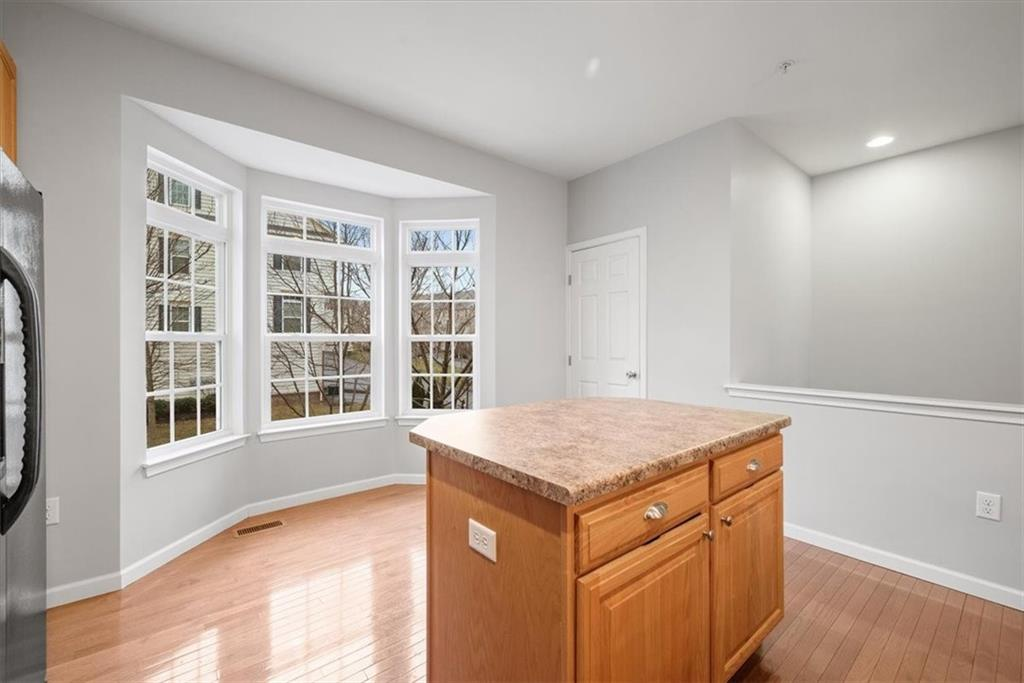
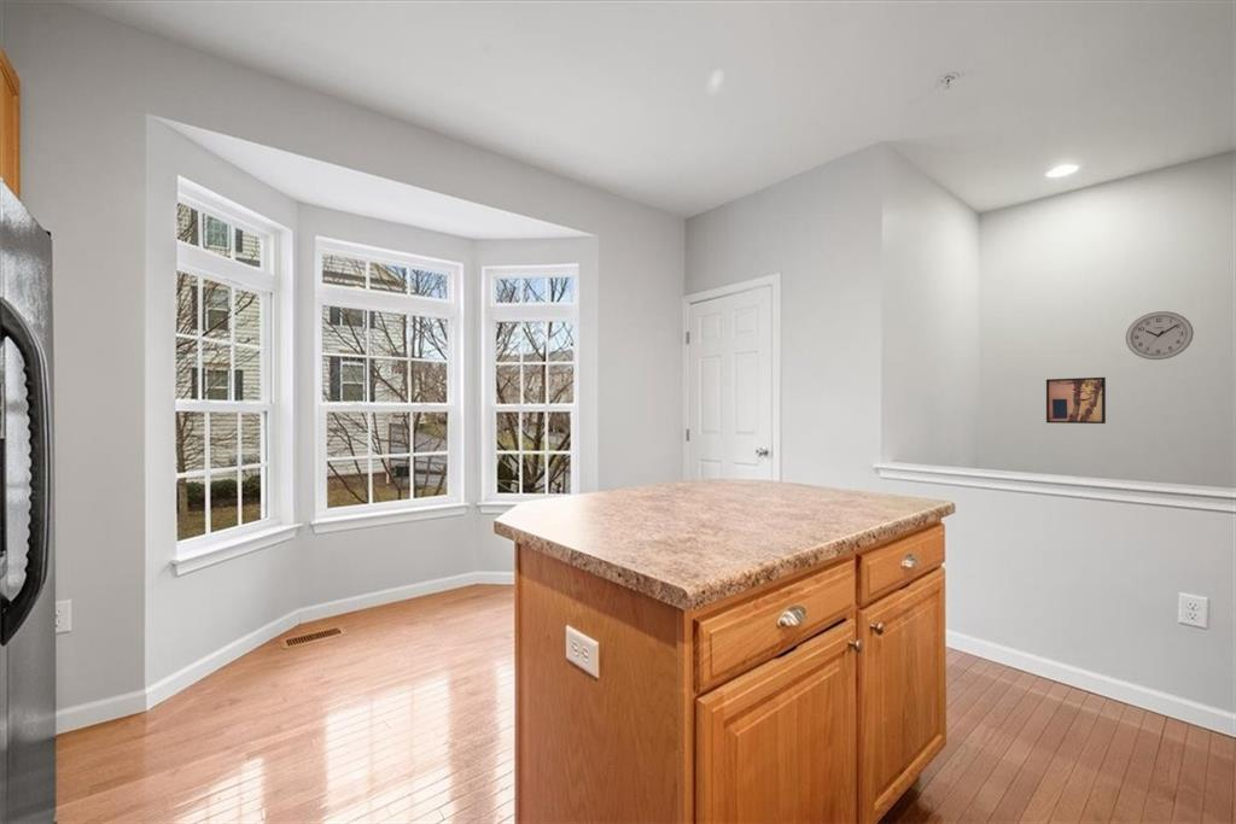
+ wall clock (1158, 335)
+ wall art (1074, 401)
